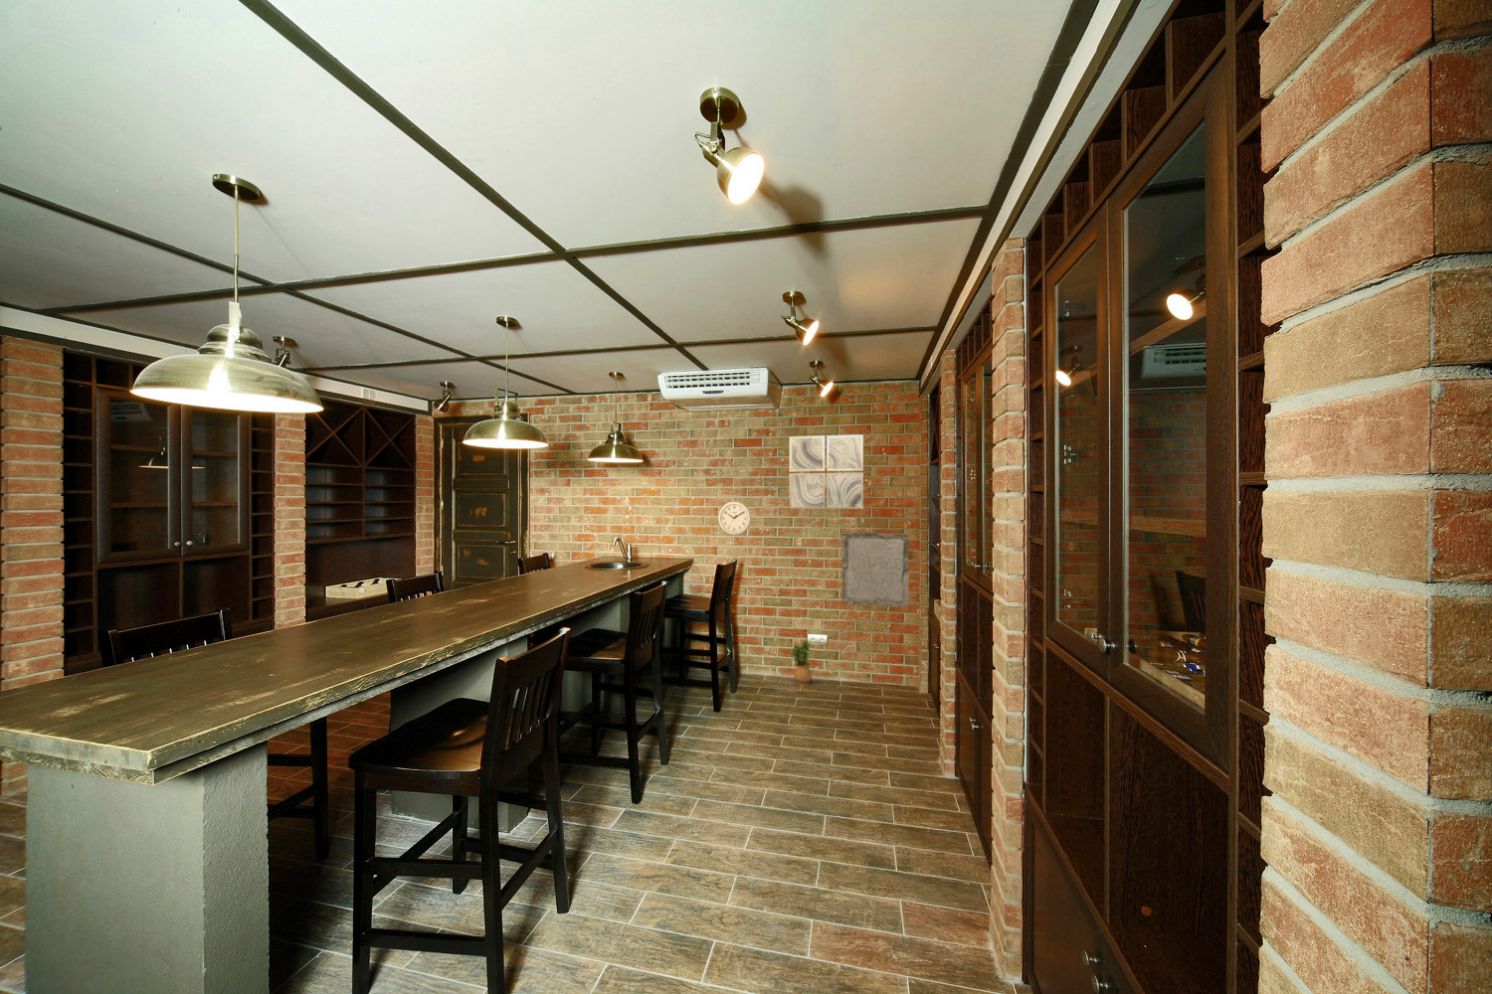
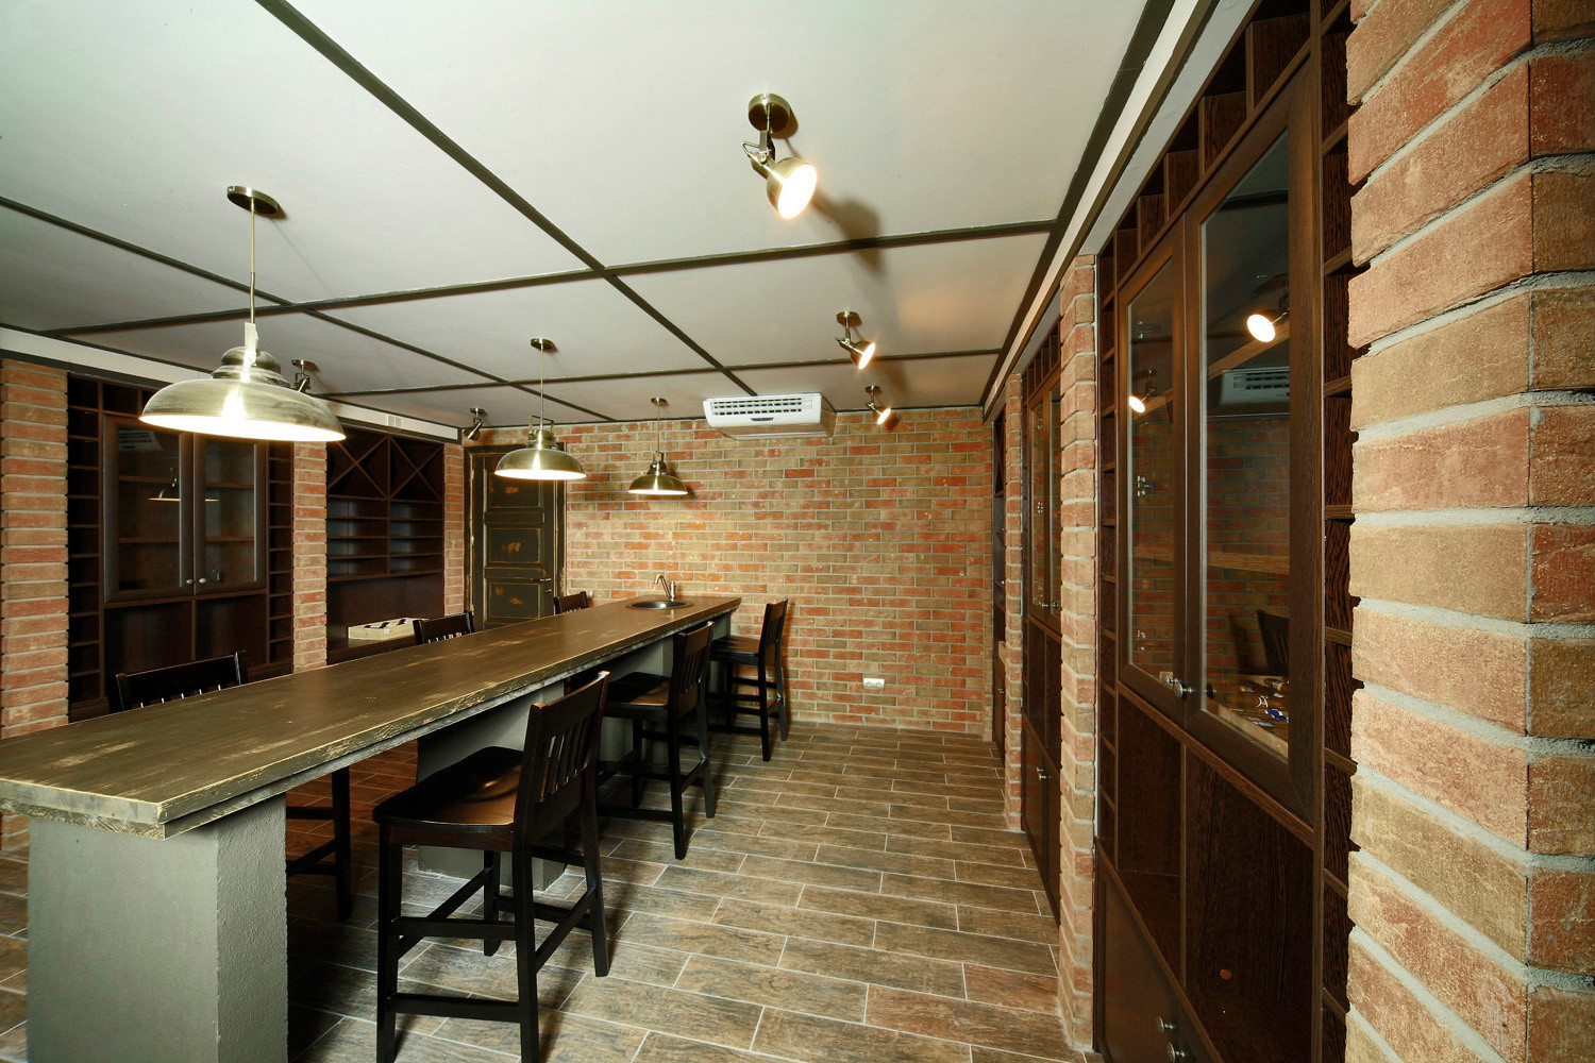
- stone plaque (875, 569)
- wall art (827, 473)
- potted plant (800, 661)
- wall clock (734, 518)
